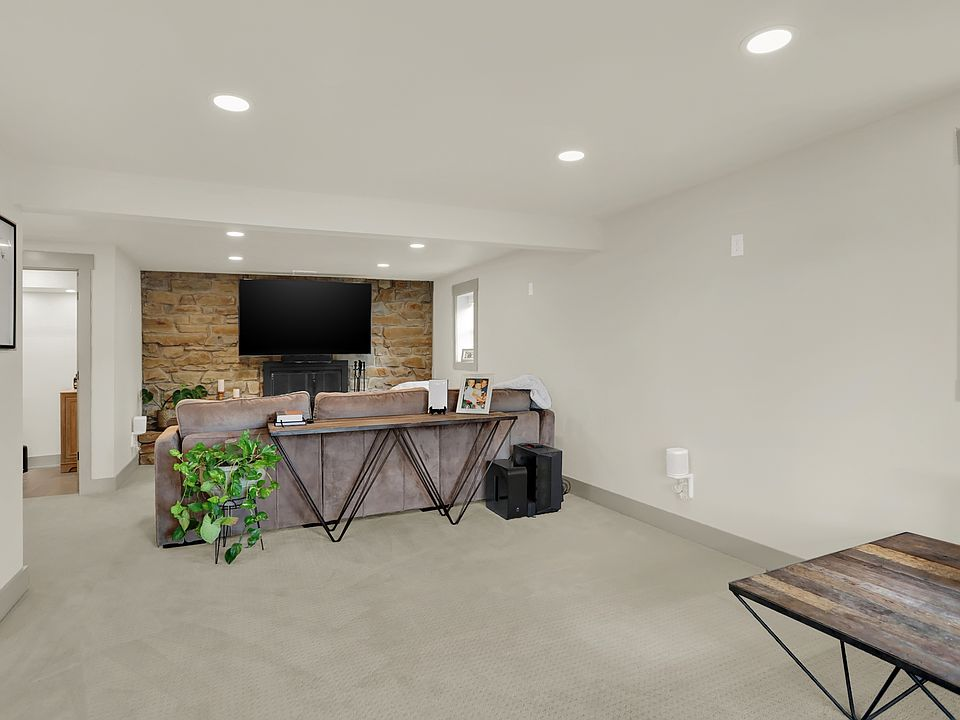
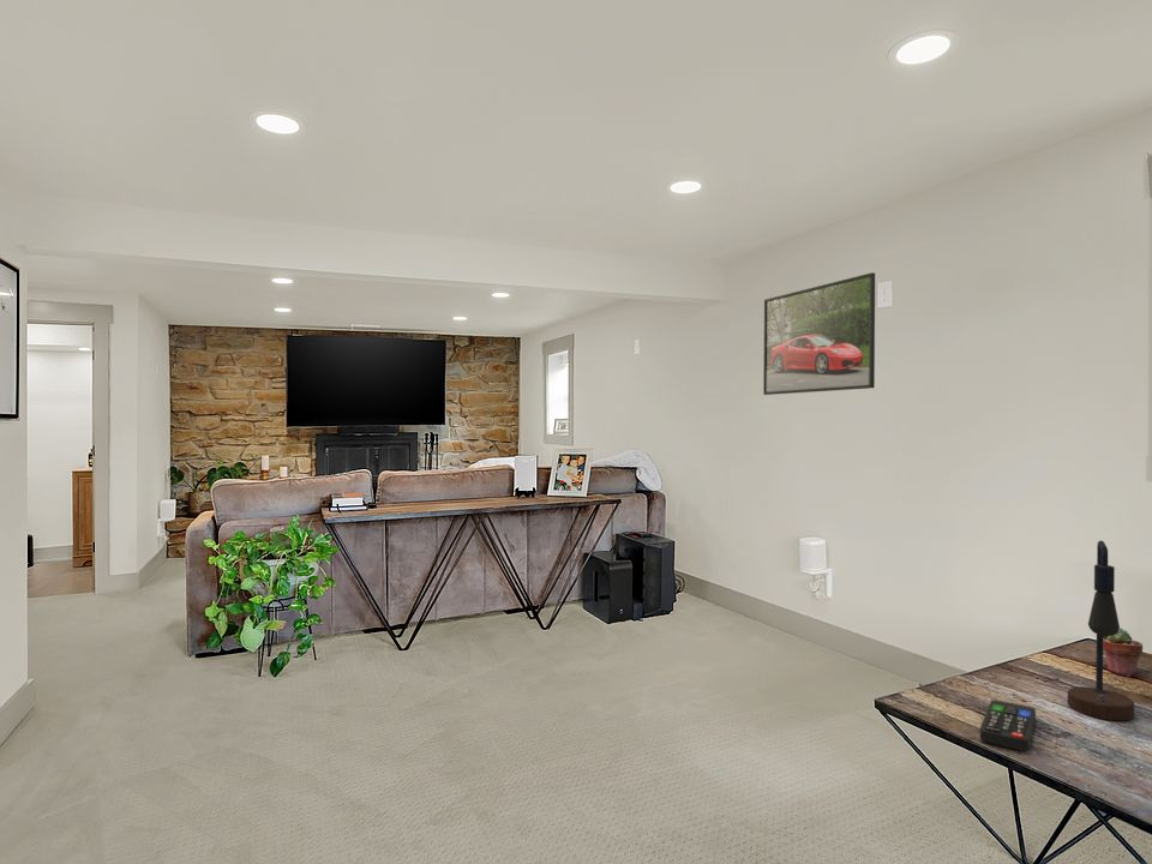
+ potted succulent (1121, 649)
+ table lamp (1102, 628)
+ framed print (814, 340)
+ remote control (1008, 722)
